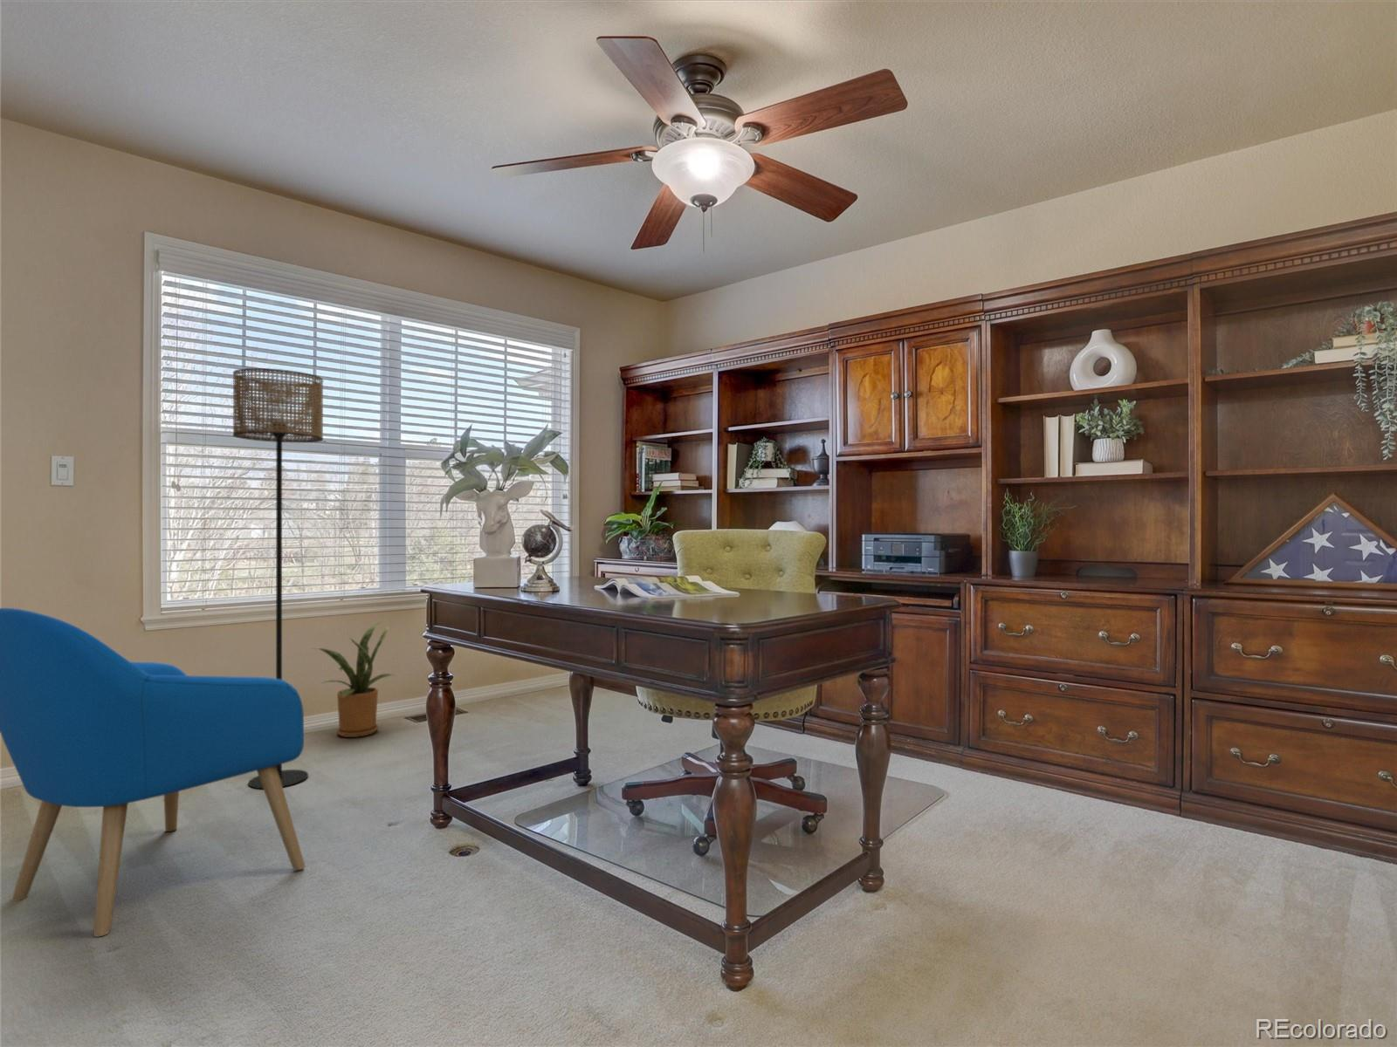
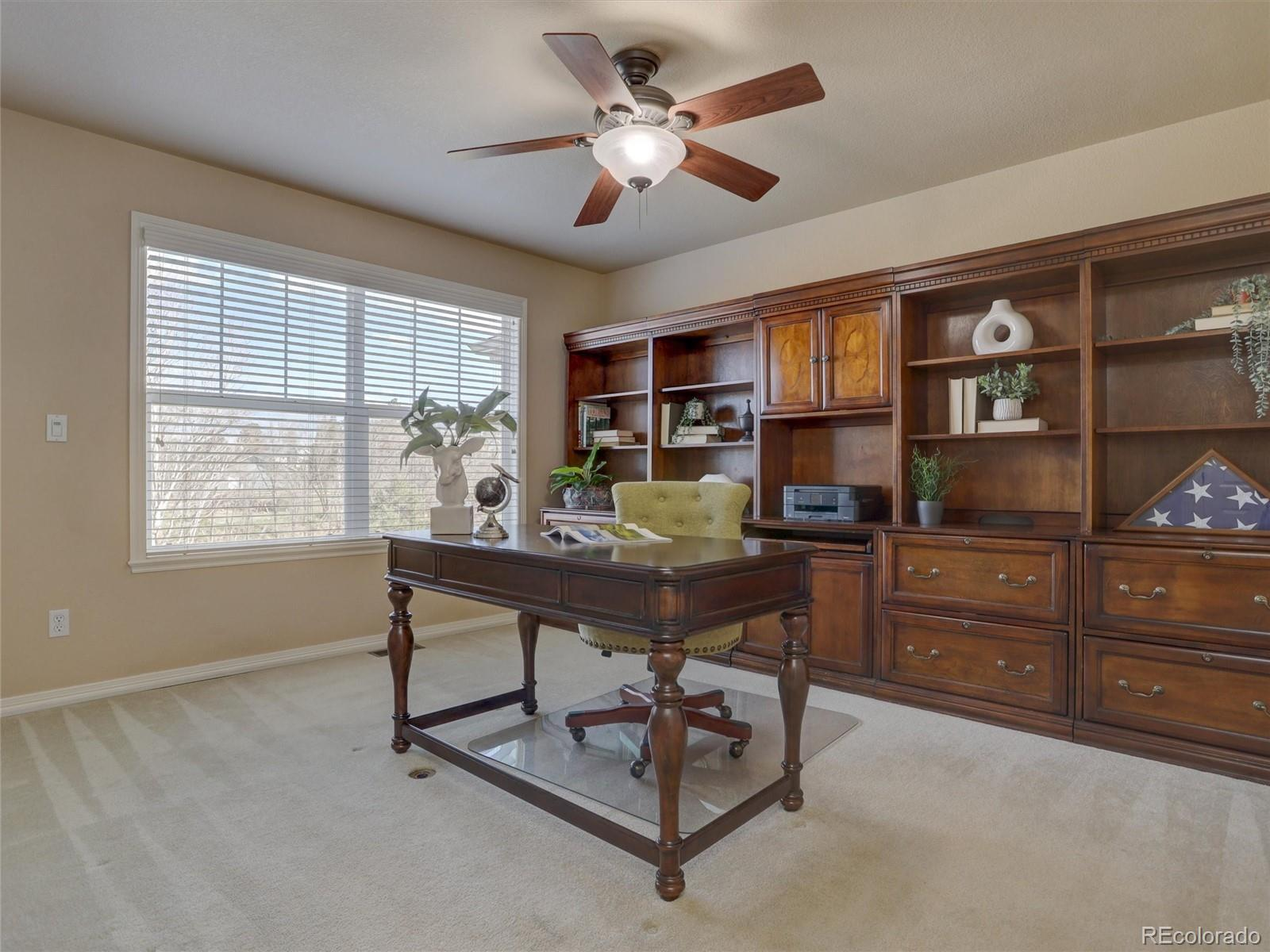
- armchair (136, 741)
- floor lamp (278, 577)
- house plant (353, 679)
